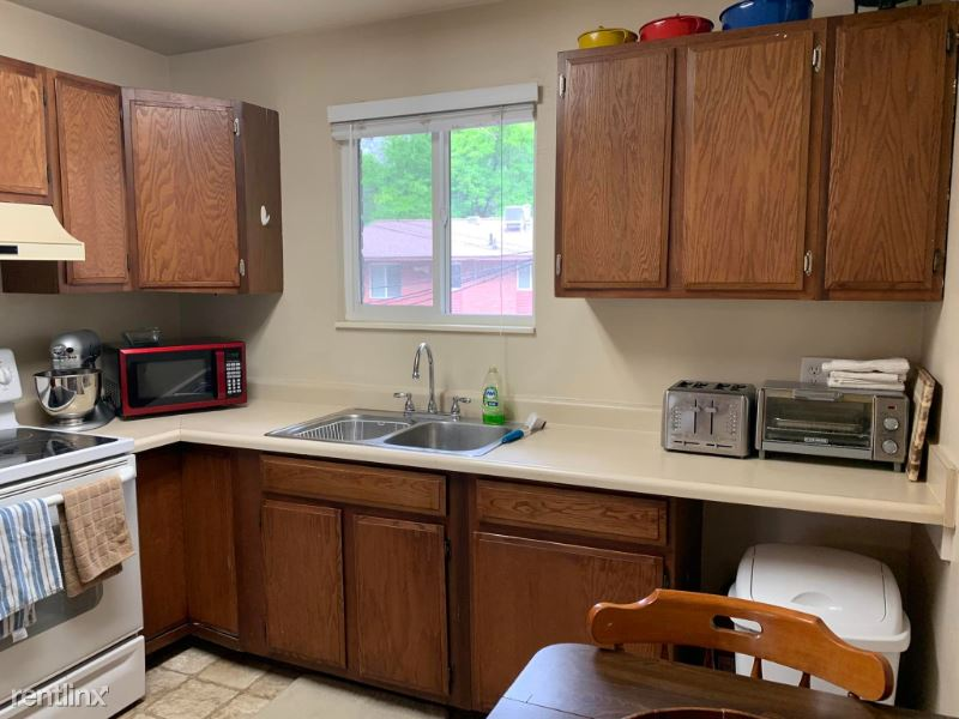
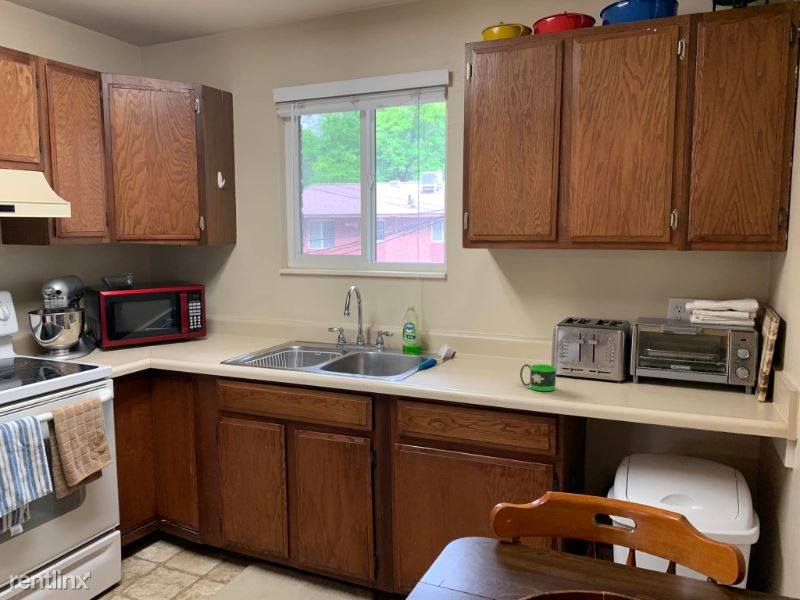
+ mug (537, 376)
